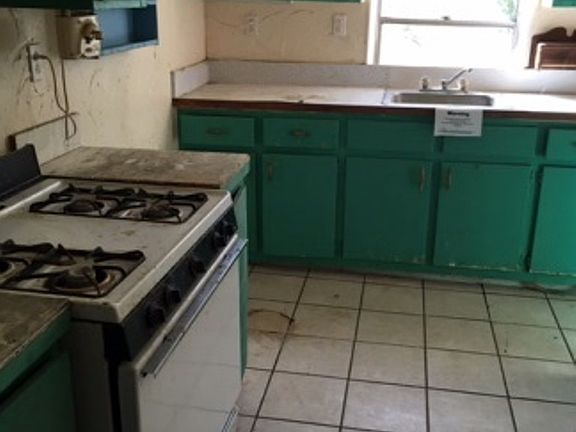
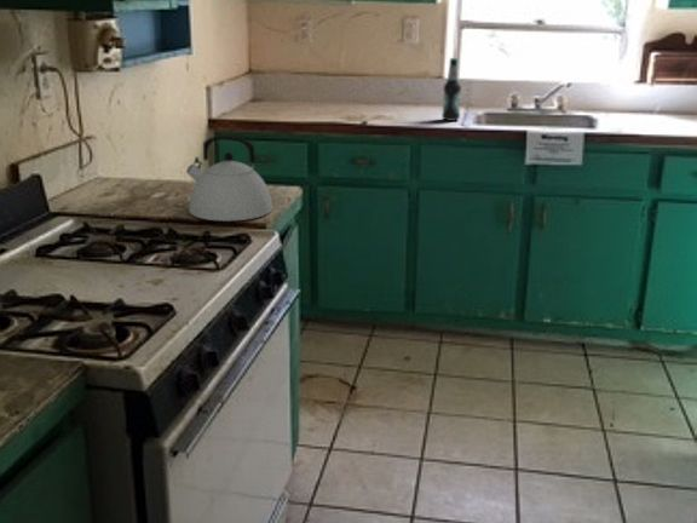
+ kettle (227, 173)
+ bottle (451, 88)
